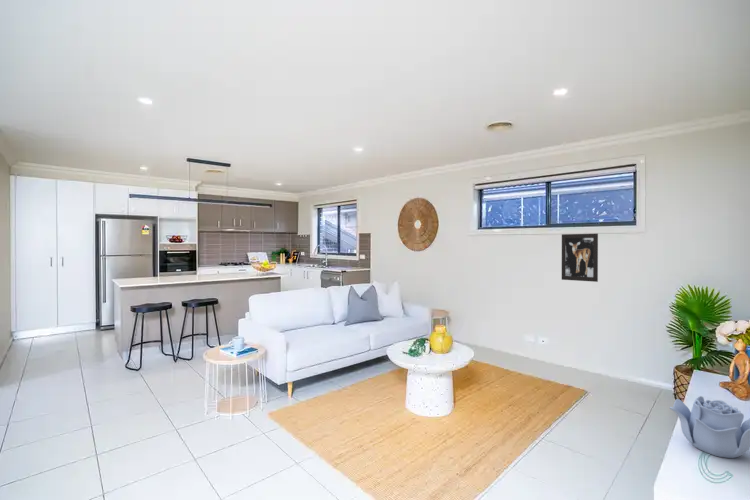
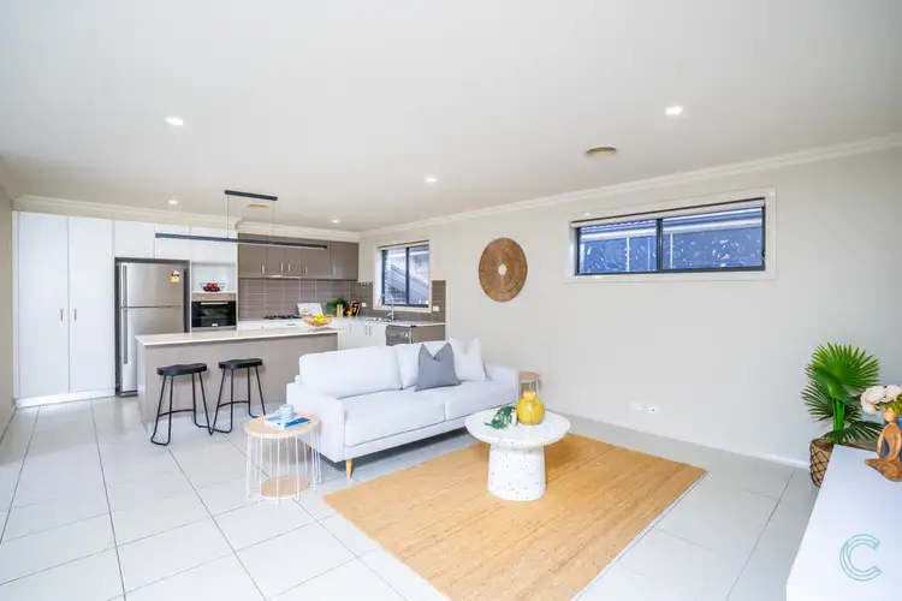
- decorative bowl (713, 425)
- wall art (579, 257)
